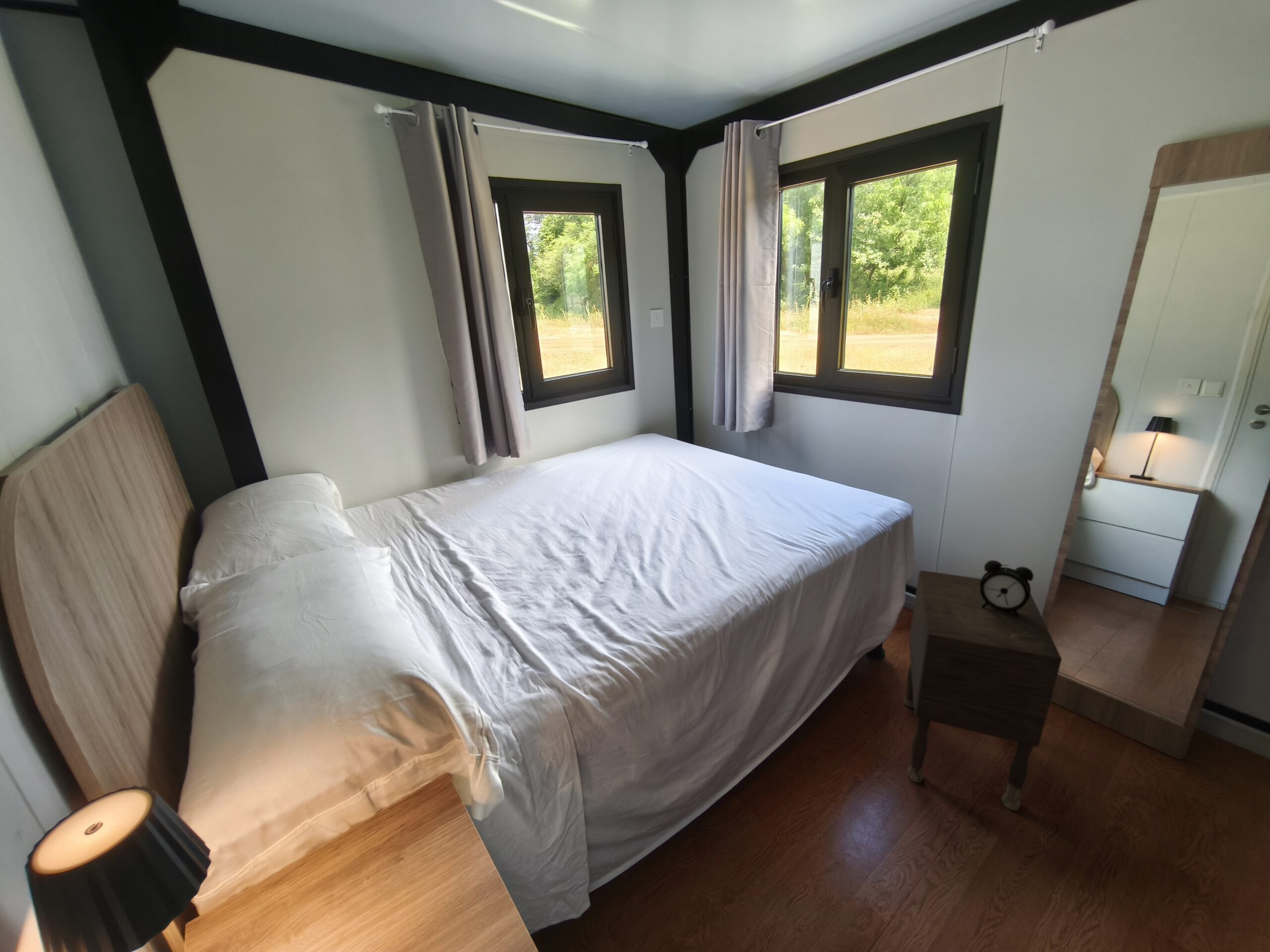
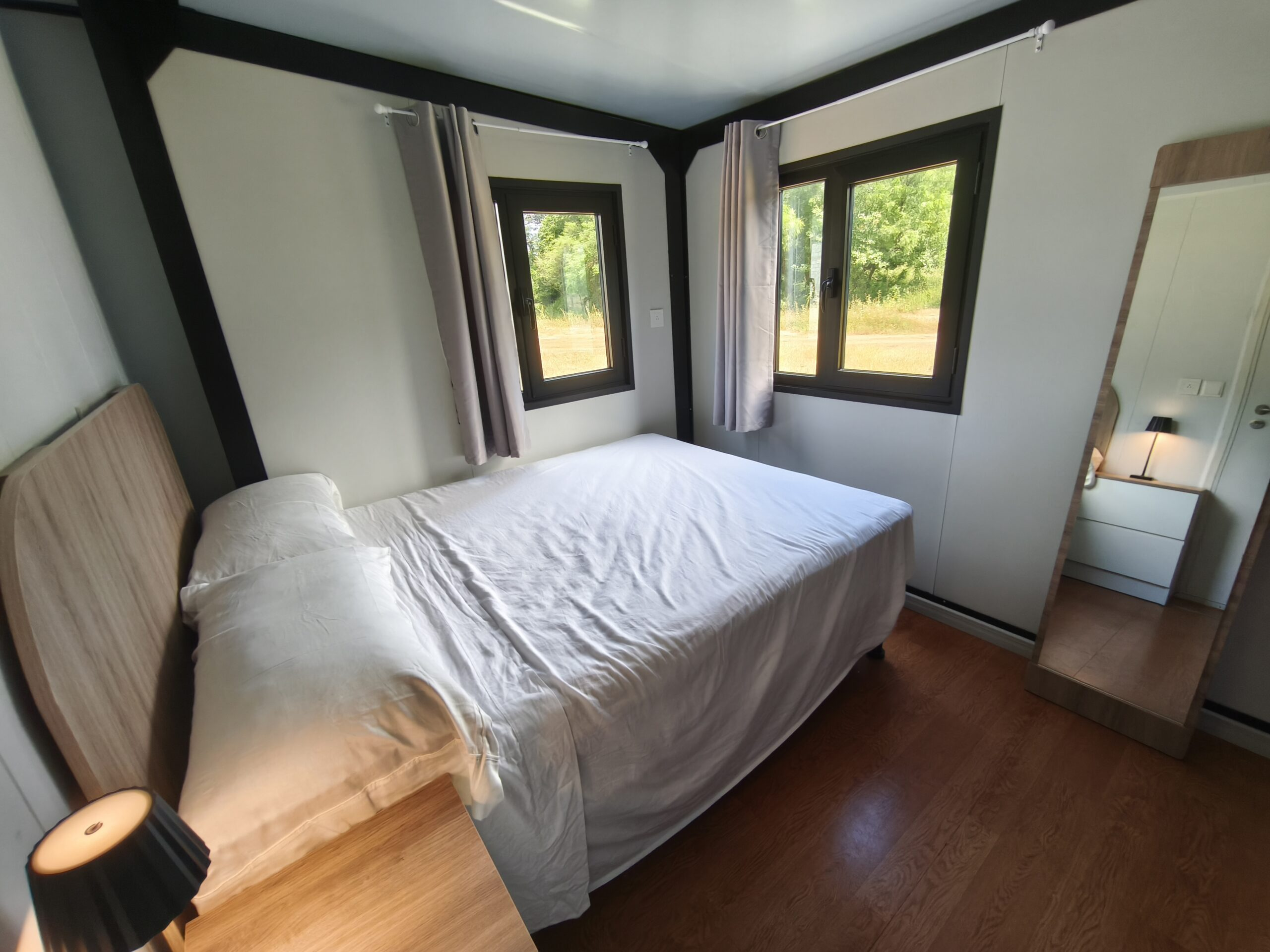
- nightstand (969, 682)
- alarm clock (1005, 587)
